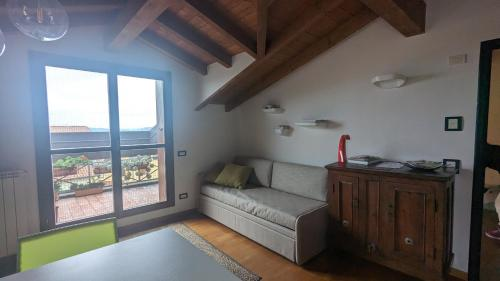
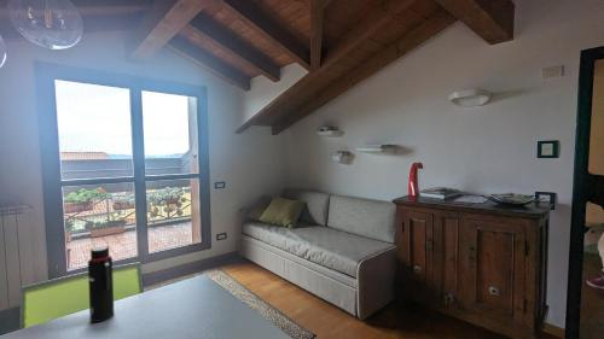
+ water bottle (101, 282)
